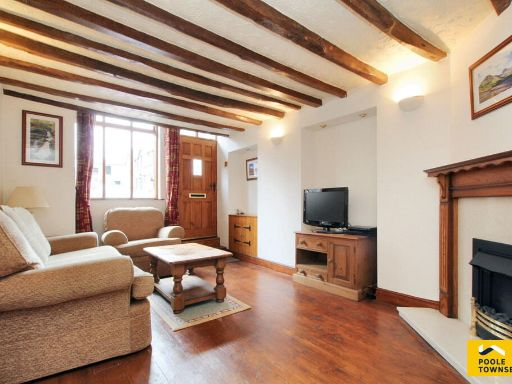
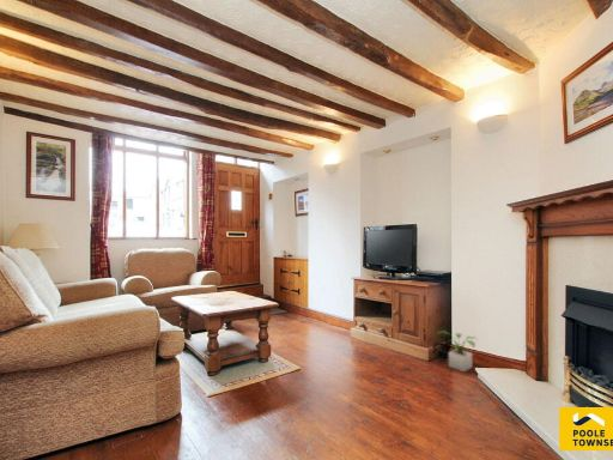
+ potted plant (457, 350)
